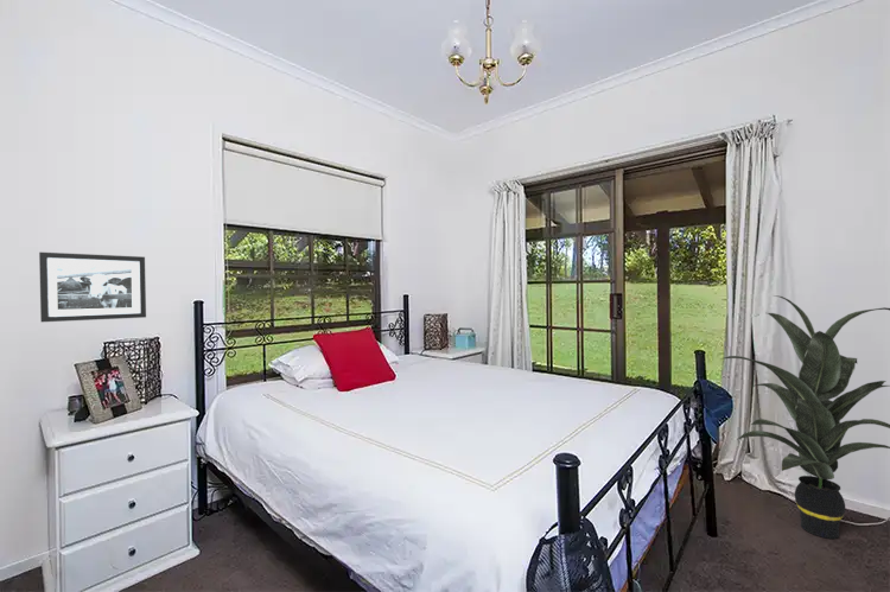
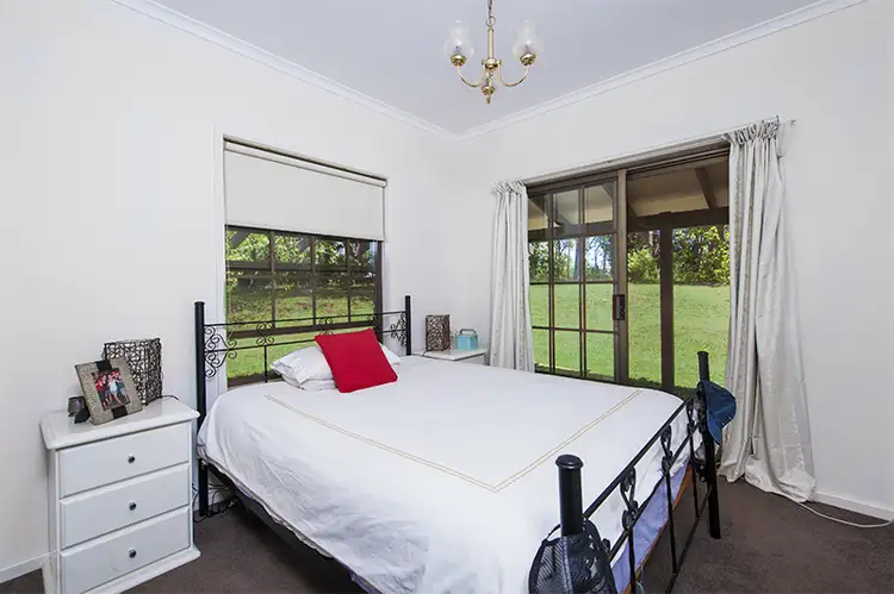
- picture frame (96, 287)
- indoor plant (807, 409)
